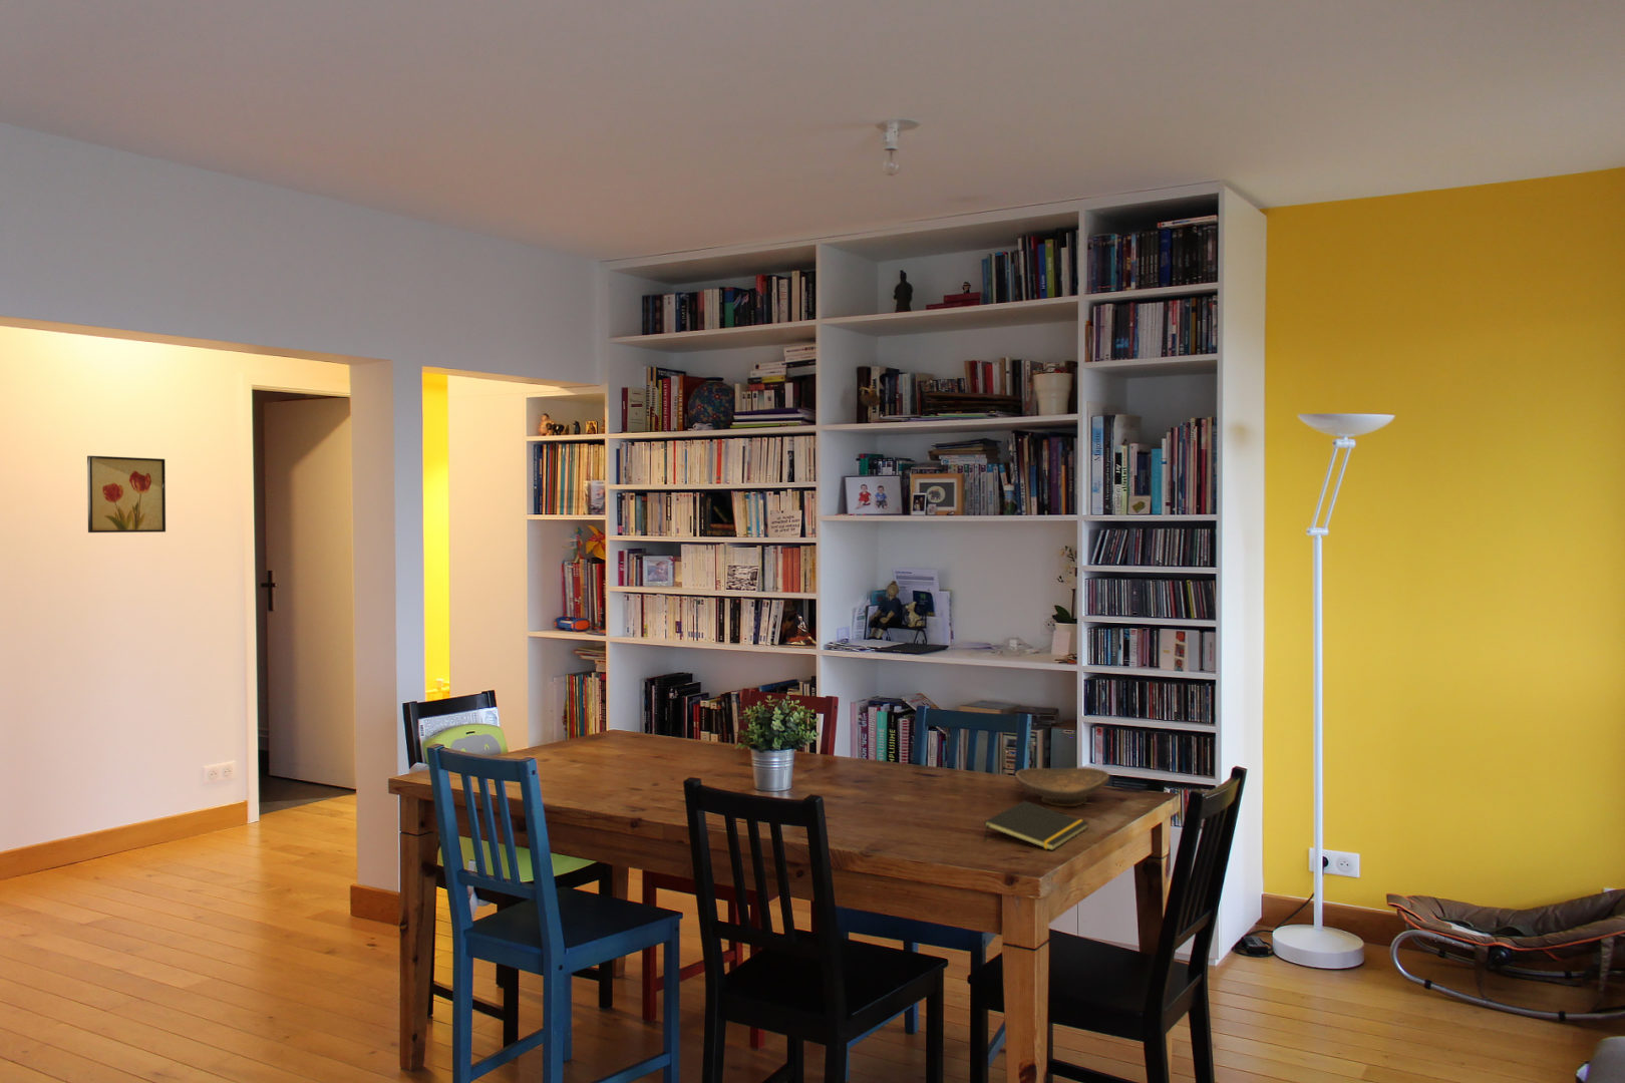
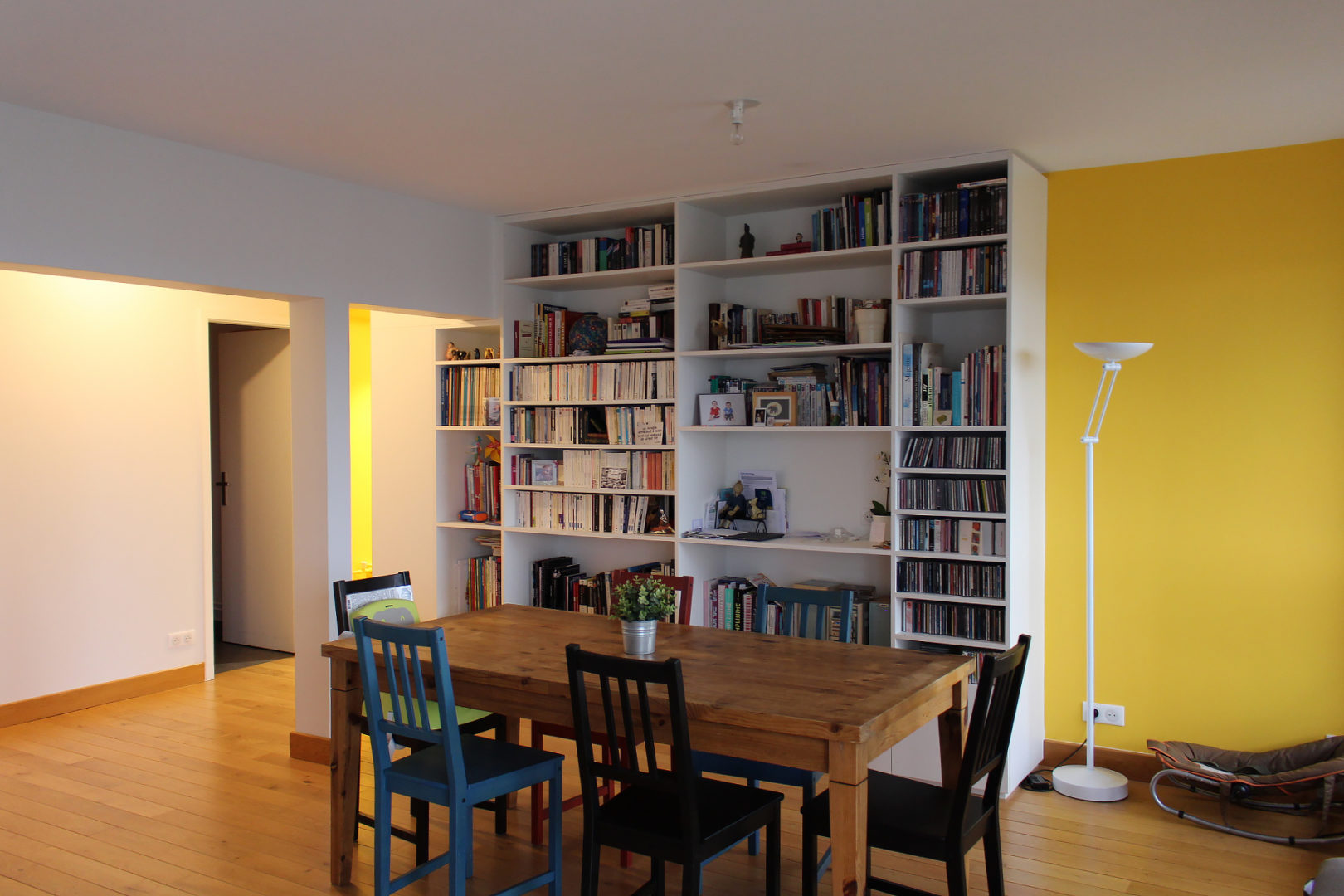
- wall art (127, 494)
- notepad (1037, 824)
- decorative bowl (1062, 786)
